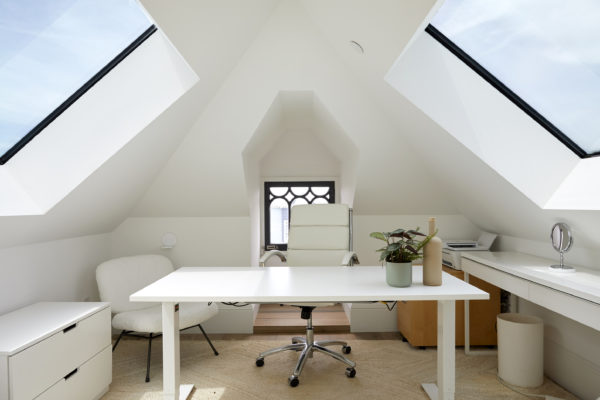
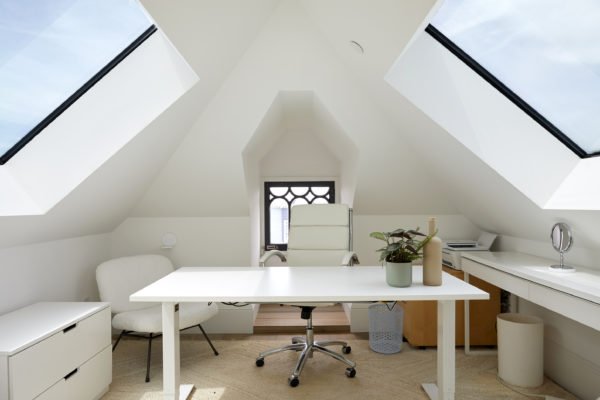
+ waste bin (385, 327)
